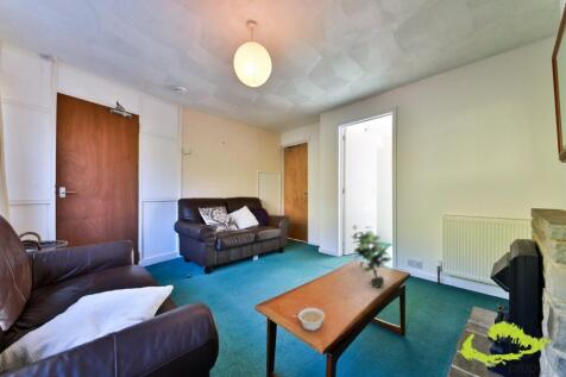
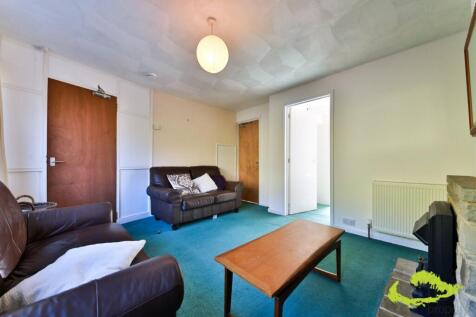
- potted plant (369, 256)
- legume (310, 319)
